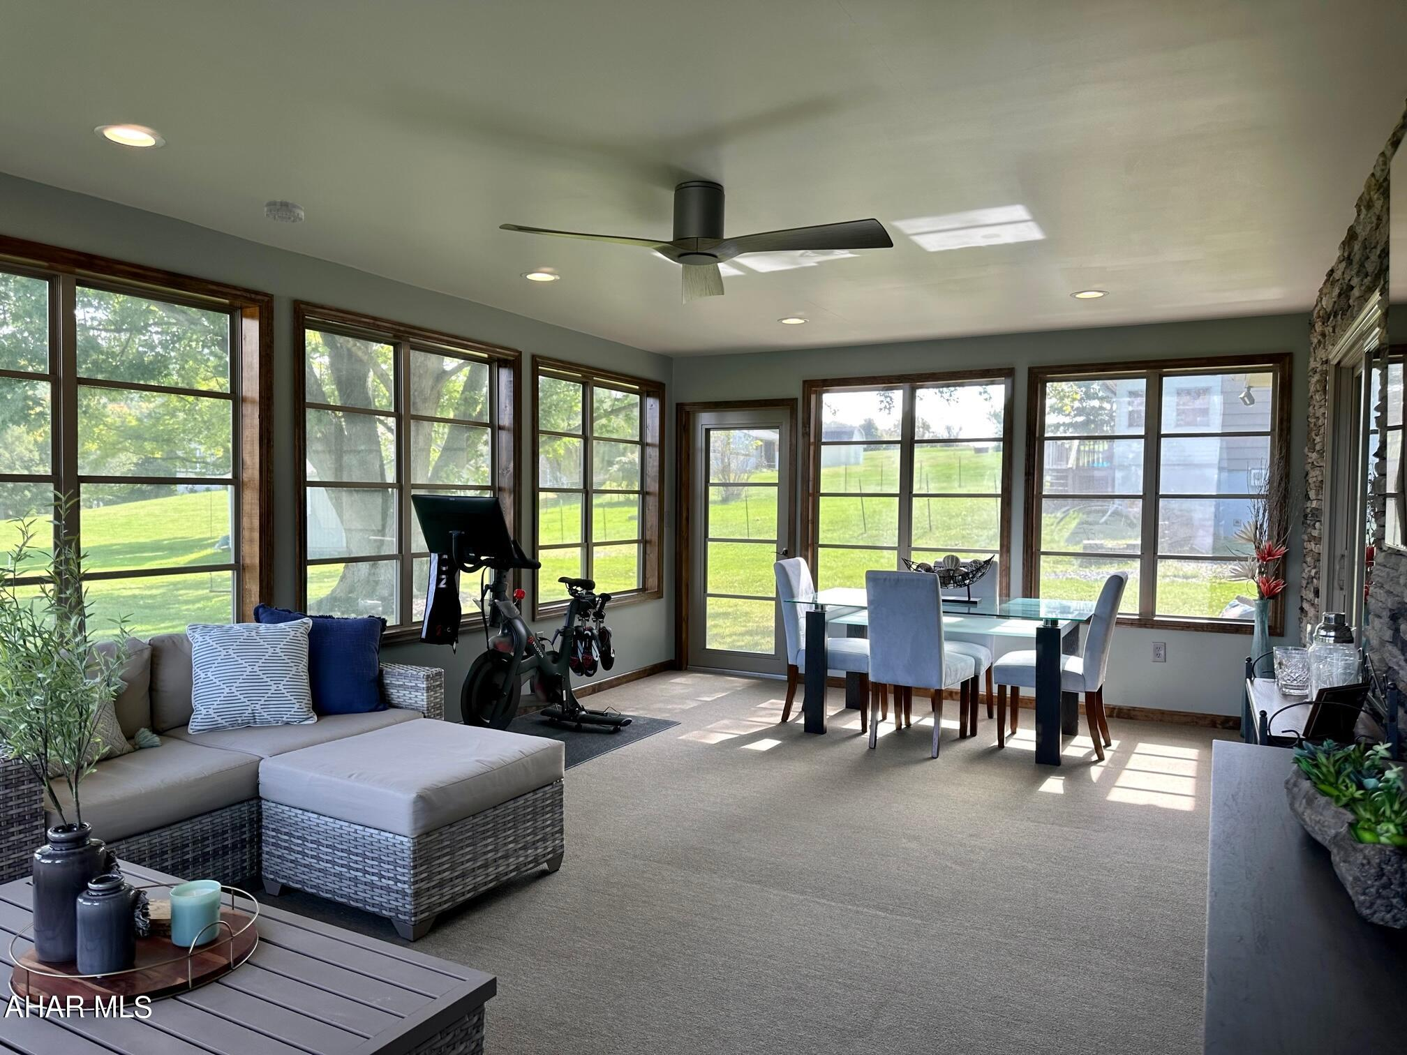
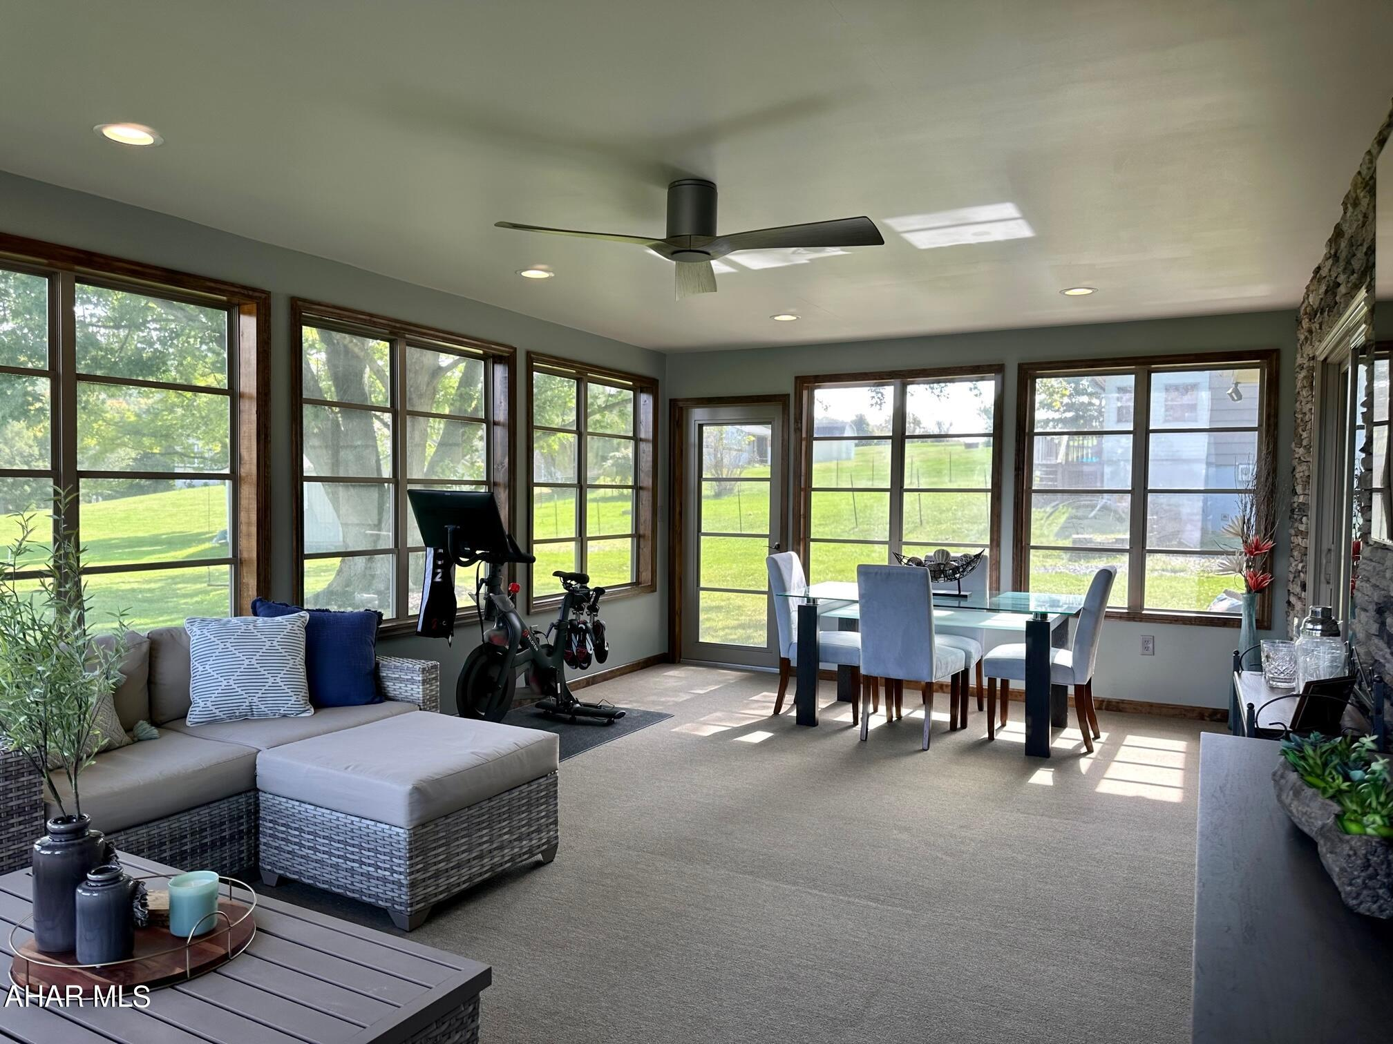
- smoke detector (284, 211)
